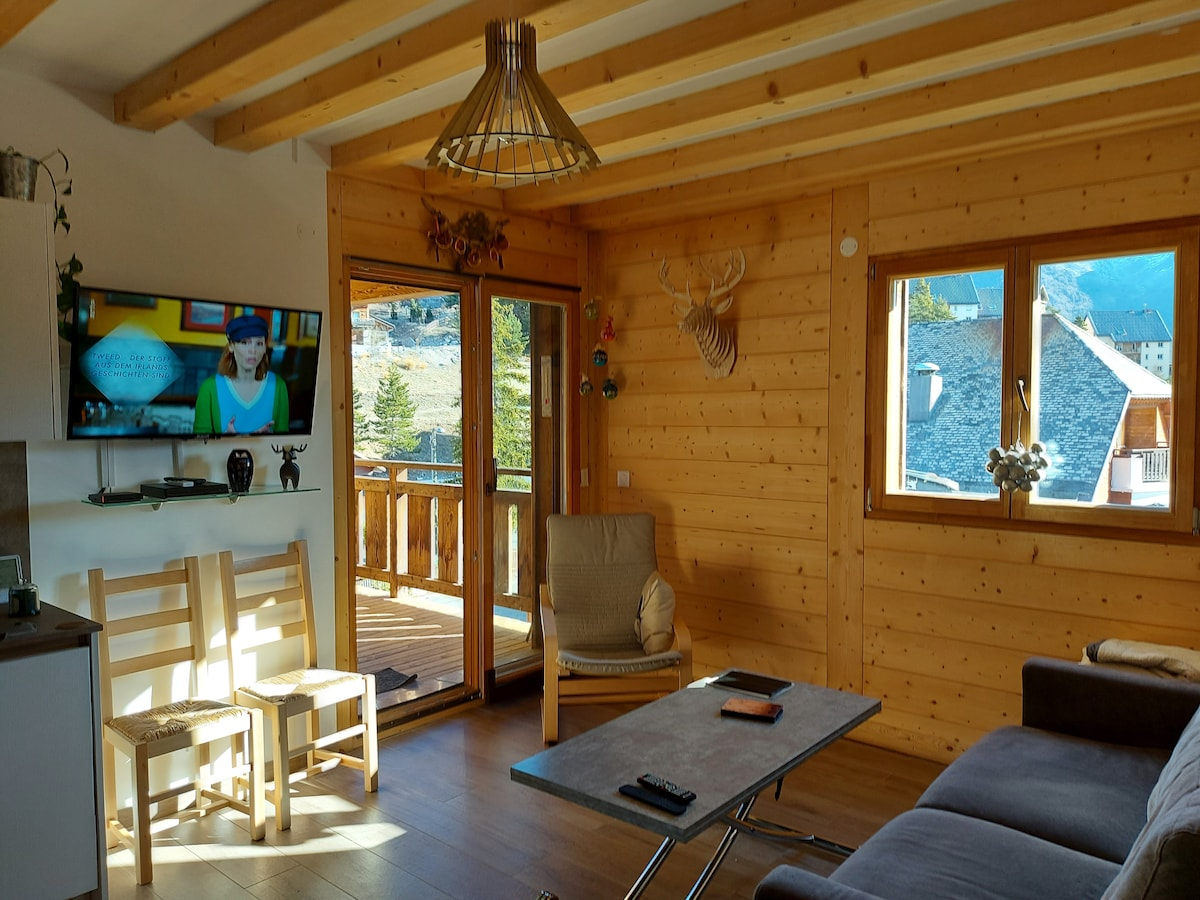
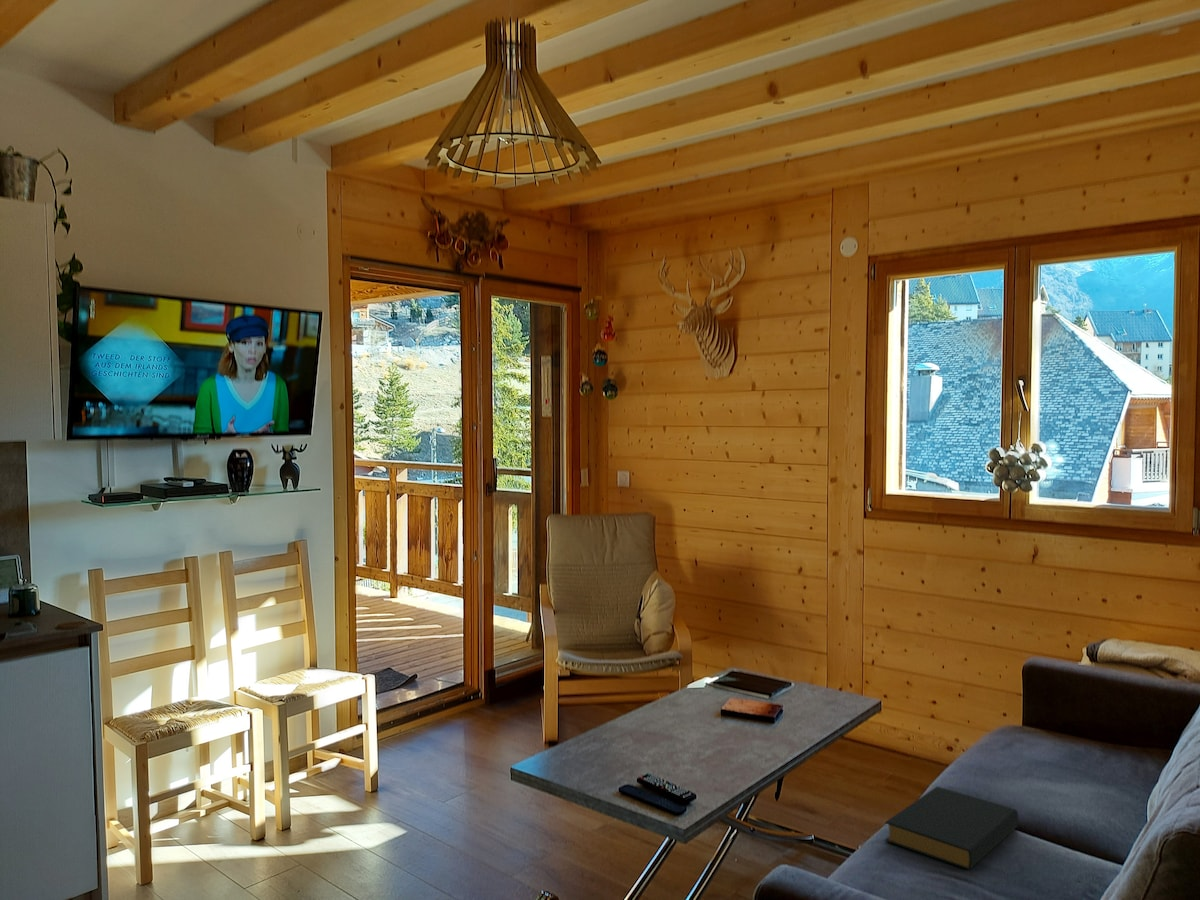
+ hardback book (952, 825)
